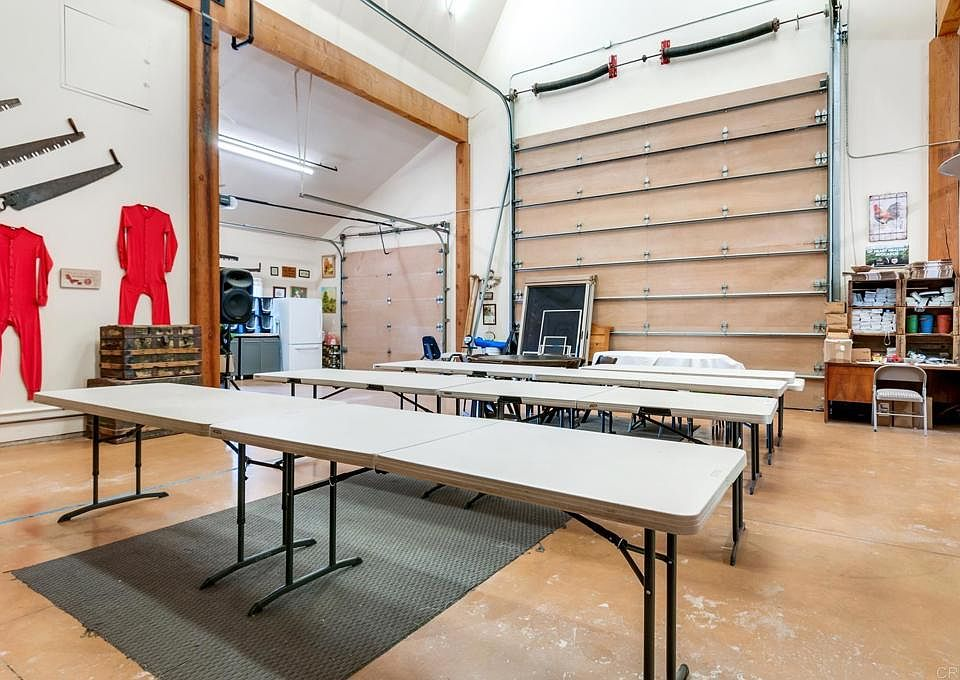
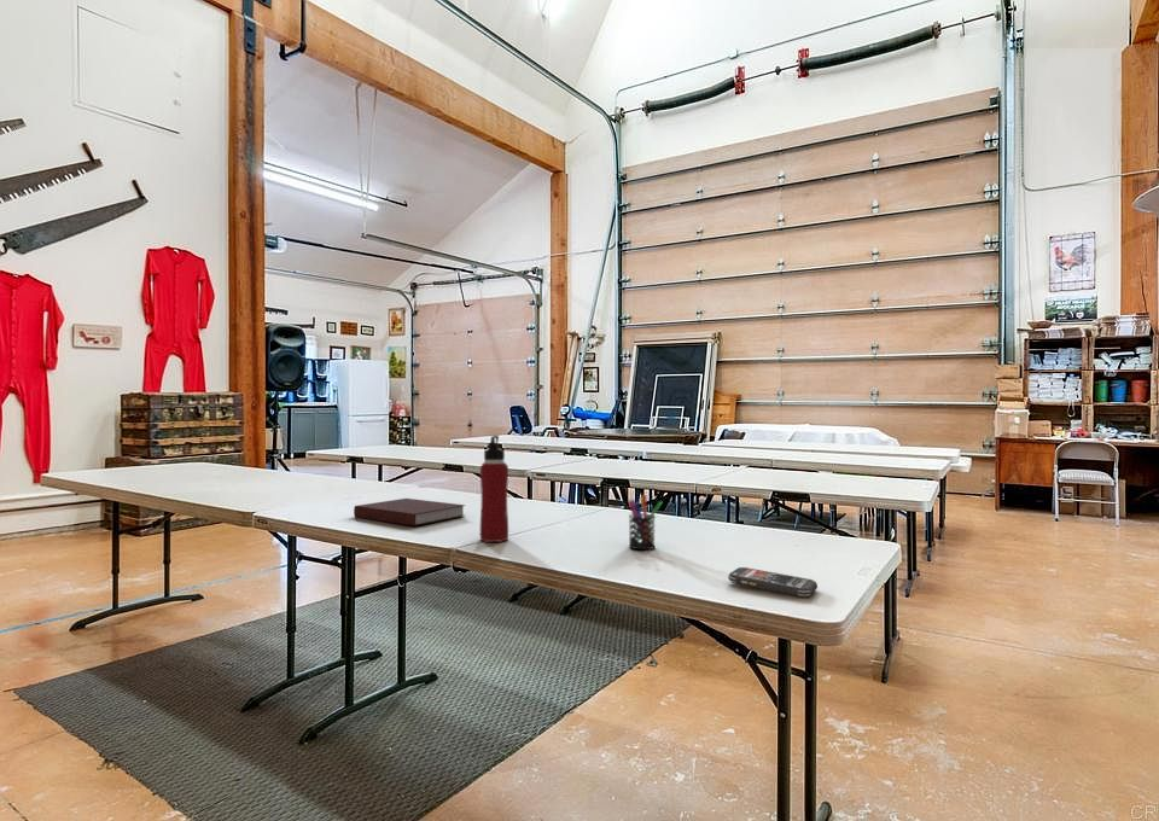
+ pen holder (645, 519)
+ notebook (409, 511)
+ water bottle (494, 487)
+ smartphone (771, 581)
